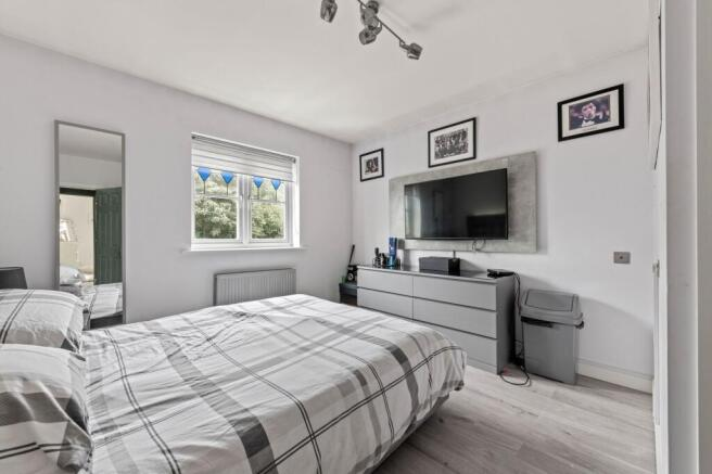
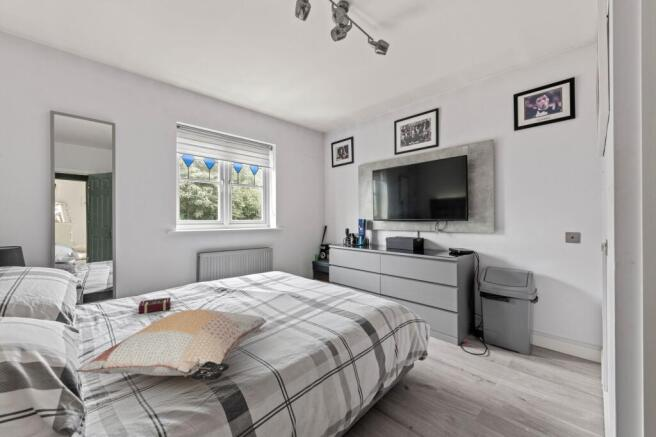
+ book (155, 304)
+ decorative pillow (191, 340)
